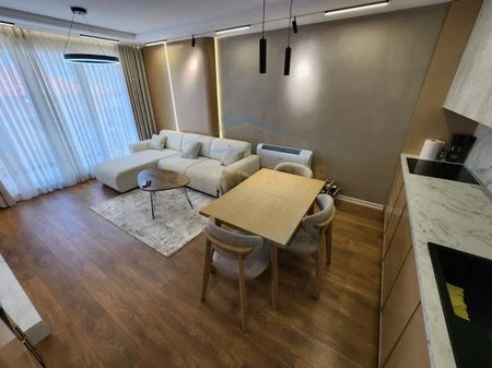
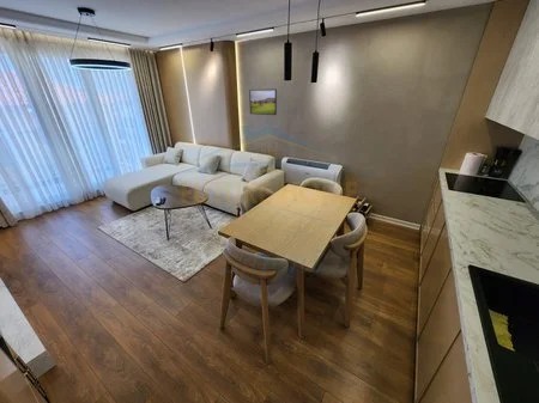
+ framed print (262, 102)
